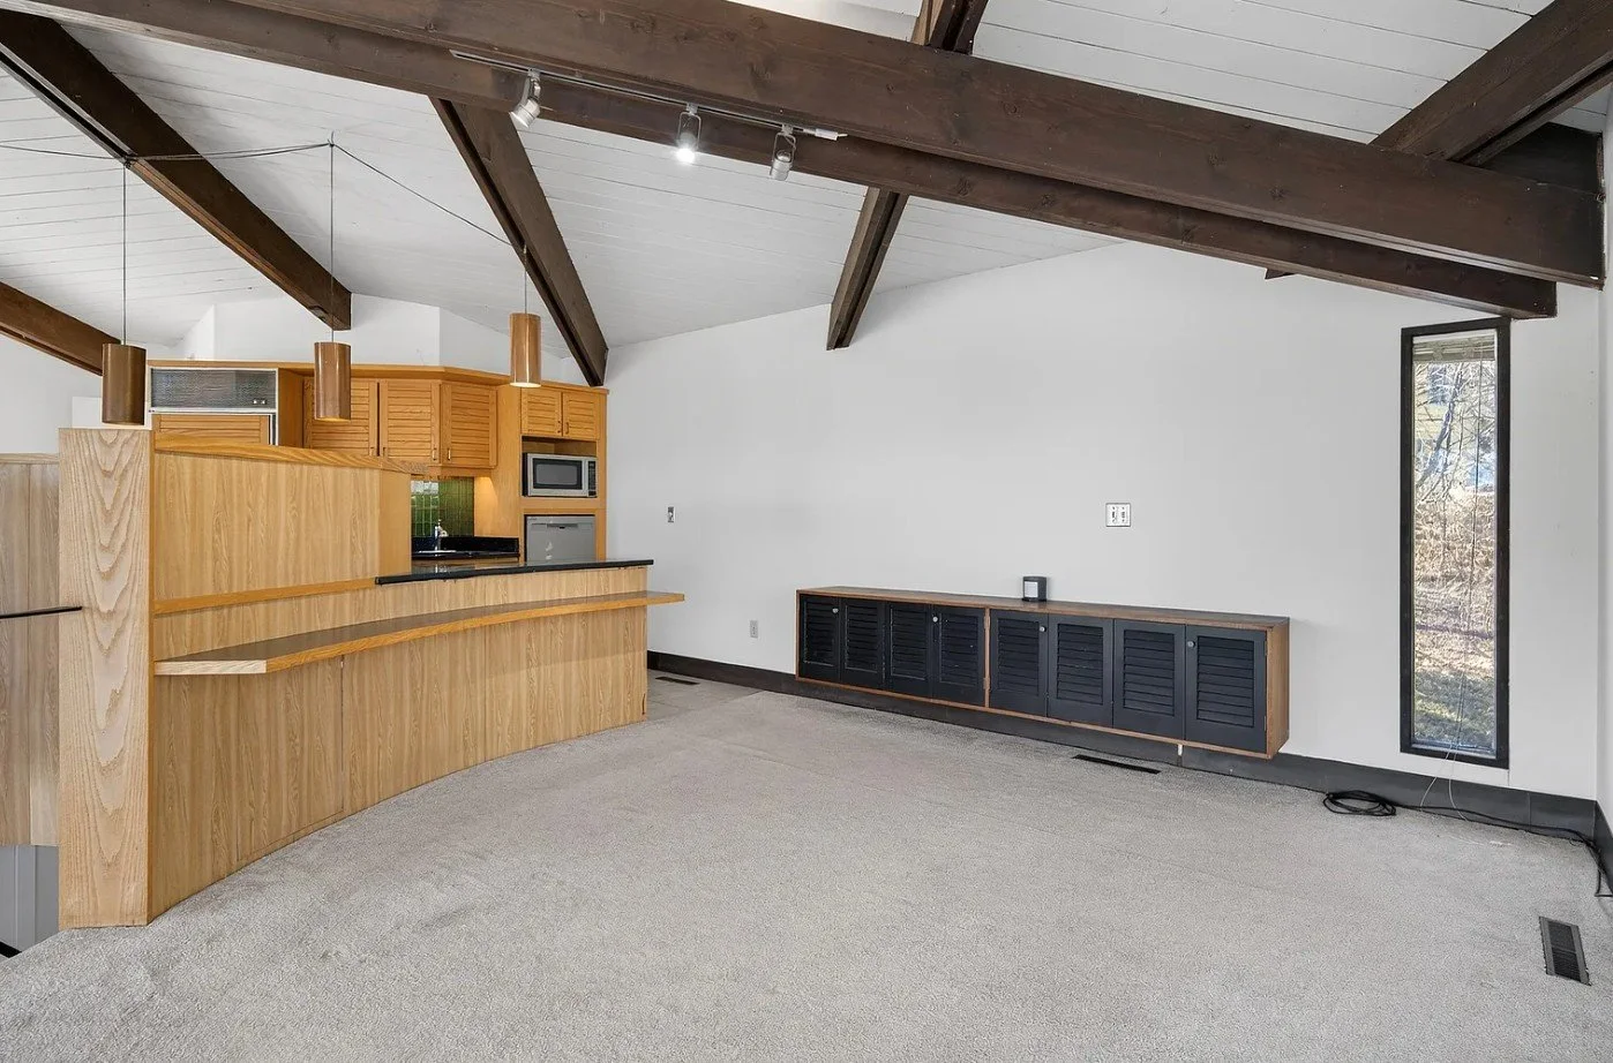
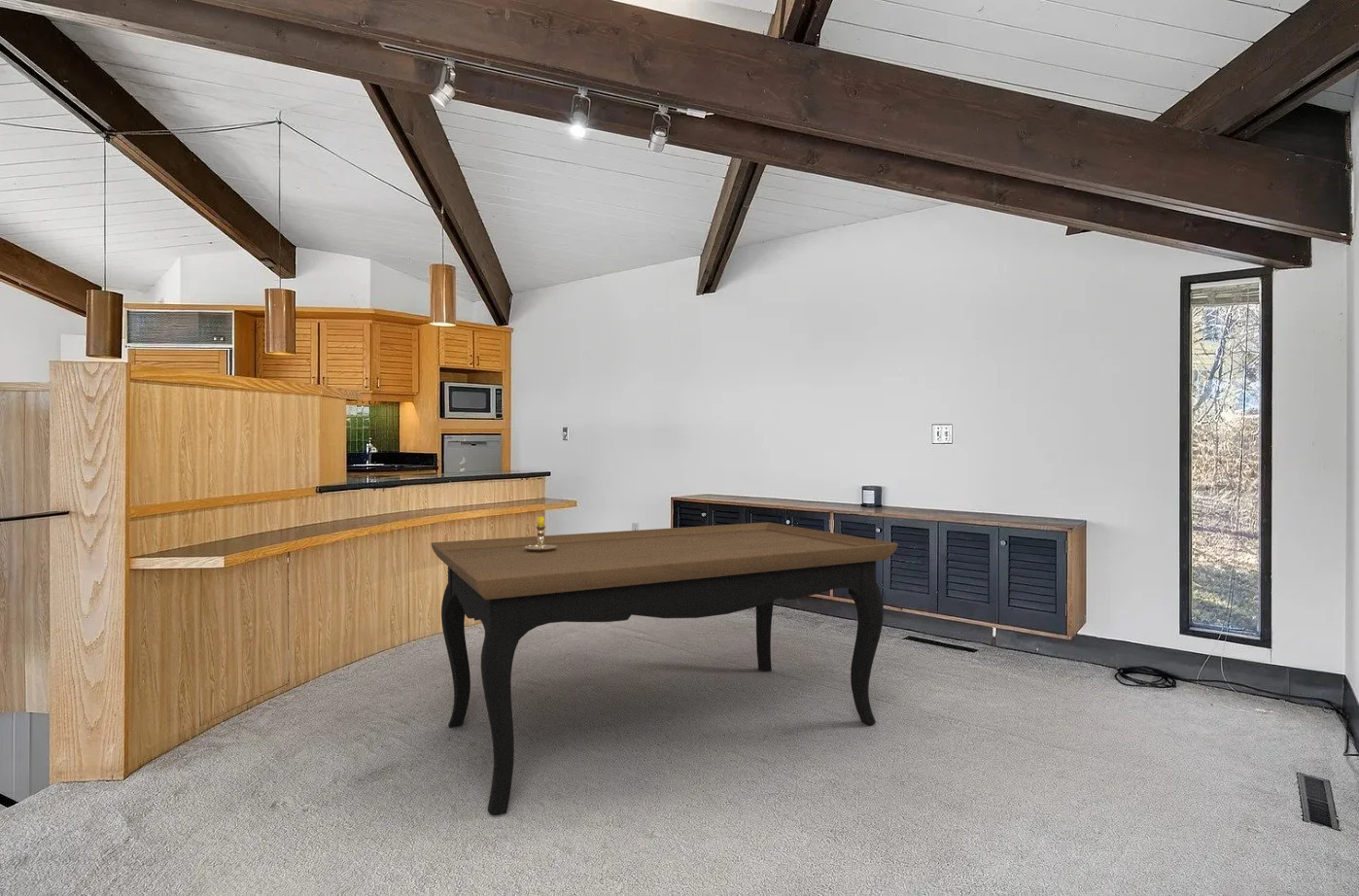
+ dining table (663, 617)
+ candlestick (540, 533)
